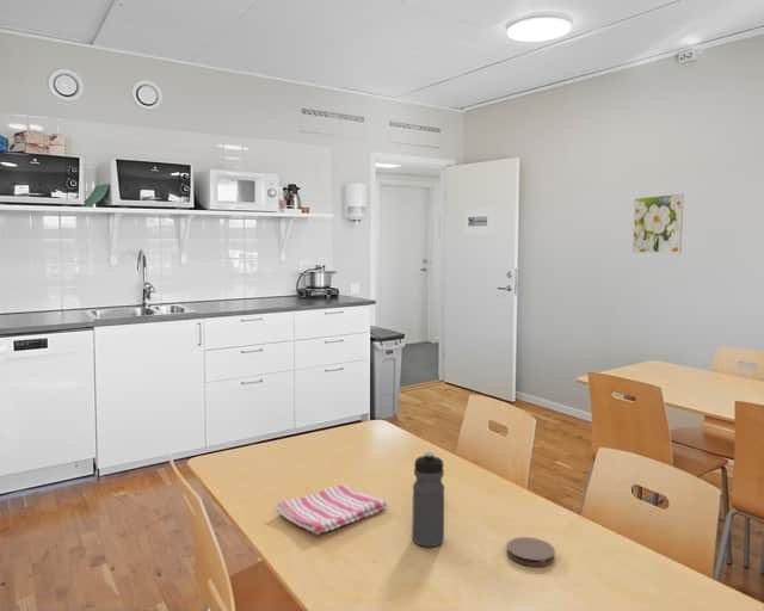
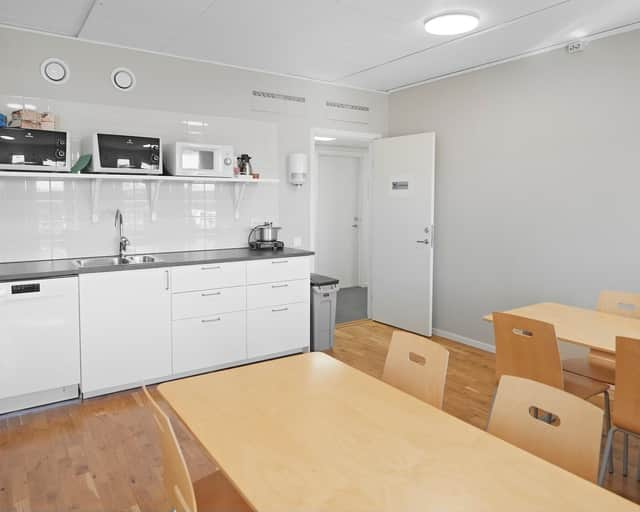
- coaster (530, 550)
- water bottle (429, 496)
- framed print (657, 224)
- dish towel (332, 505)
